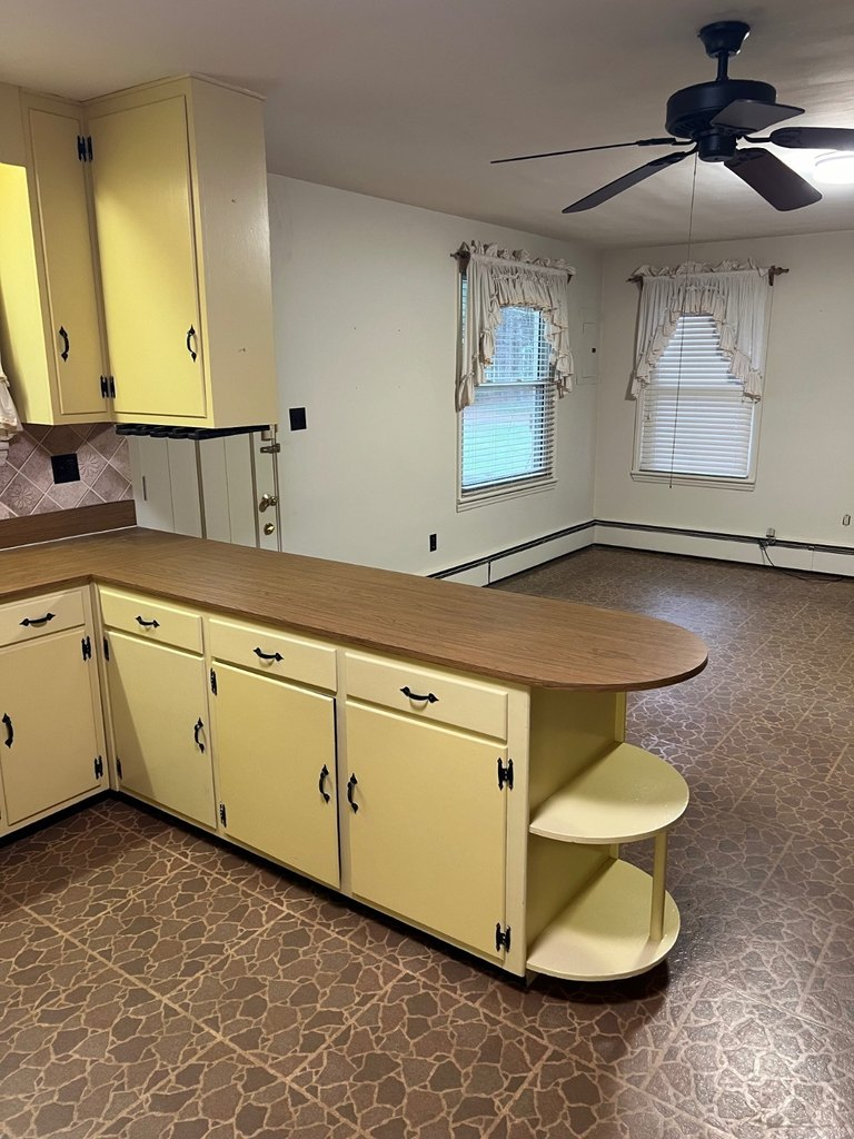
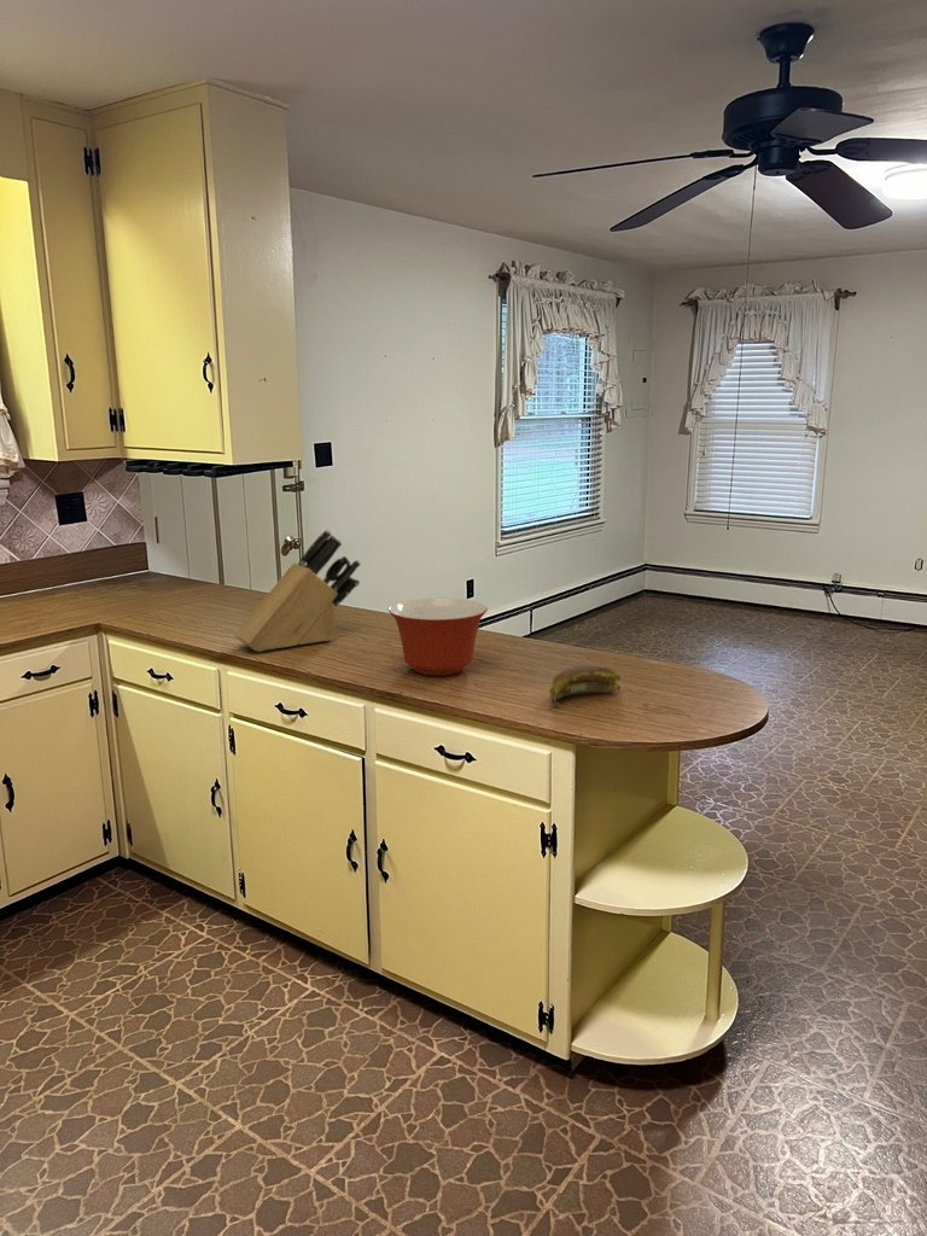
+ knife block (298, 588)
+ mixing bowl (438, 637)
+ banana (578, 682)
